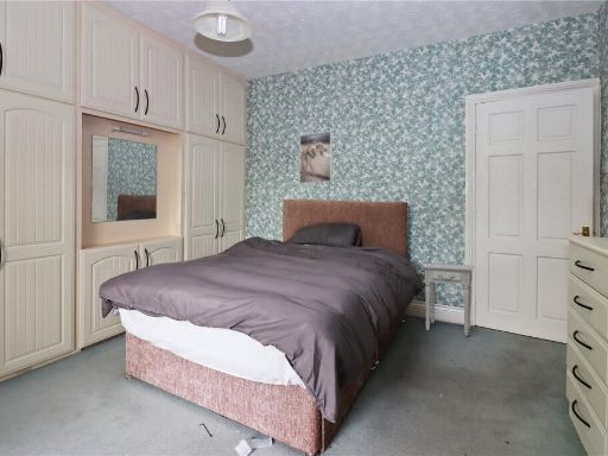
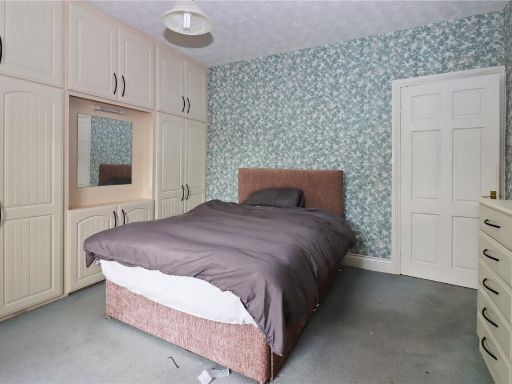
- nightstand (433, 297)
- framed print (315, 158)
